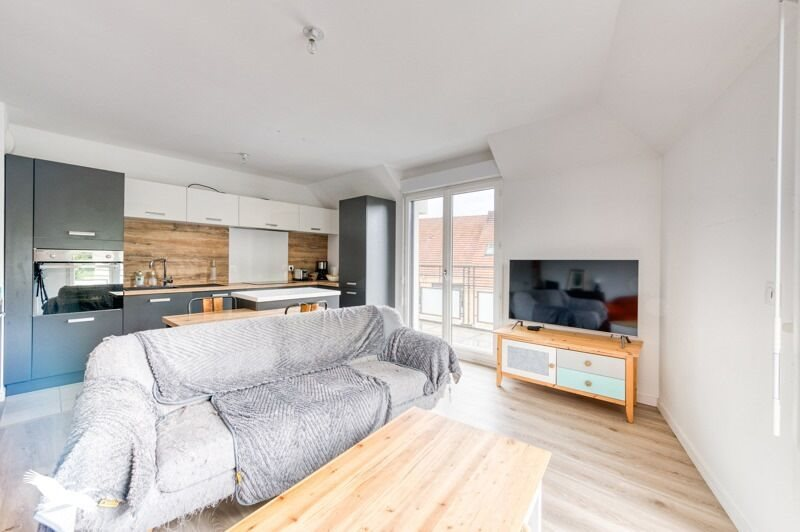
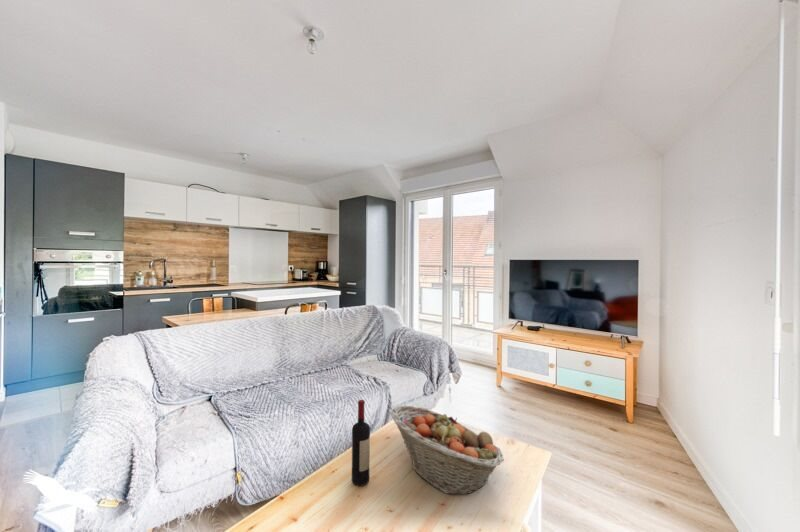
+ fruit basket (443, 441)
+ wine bottle (360, 441)
